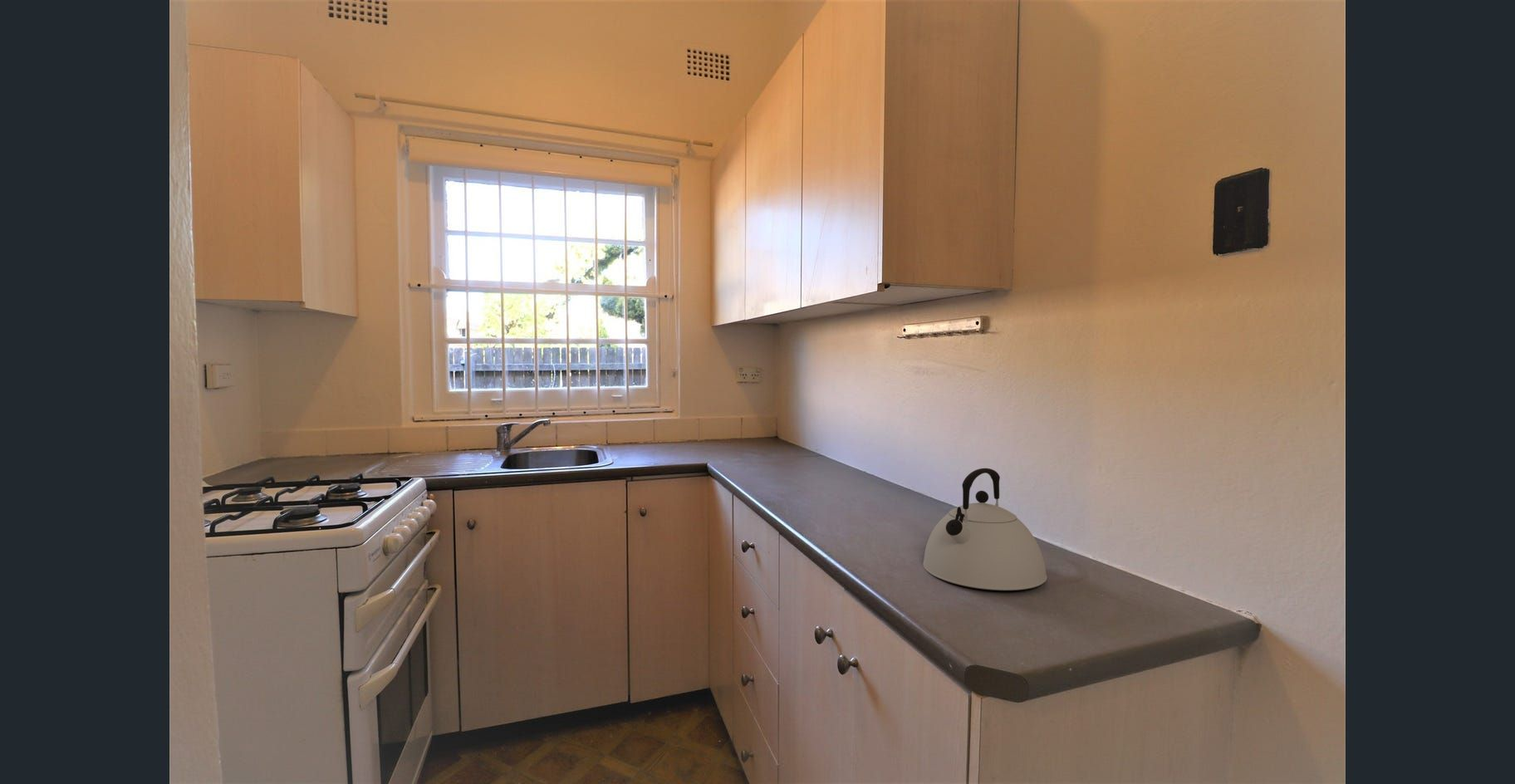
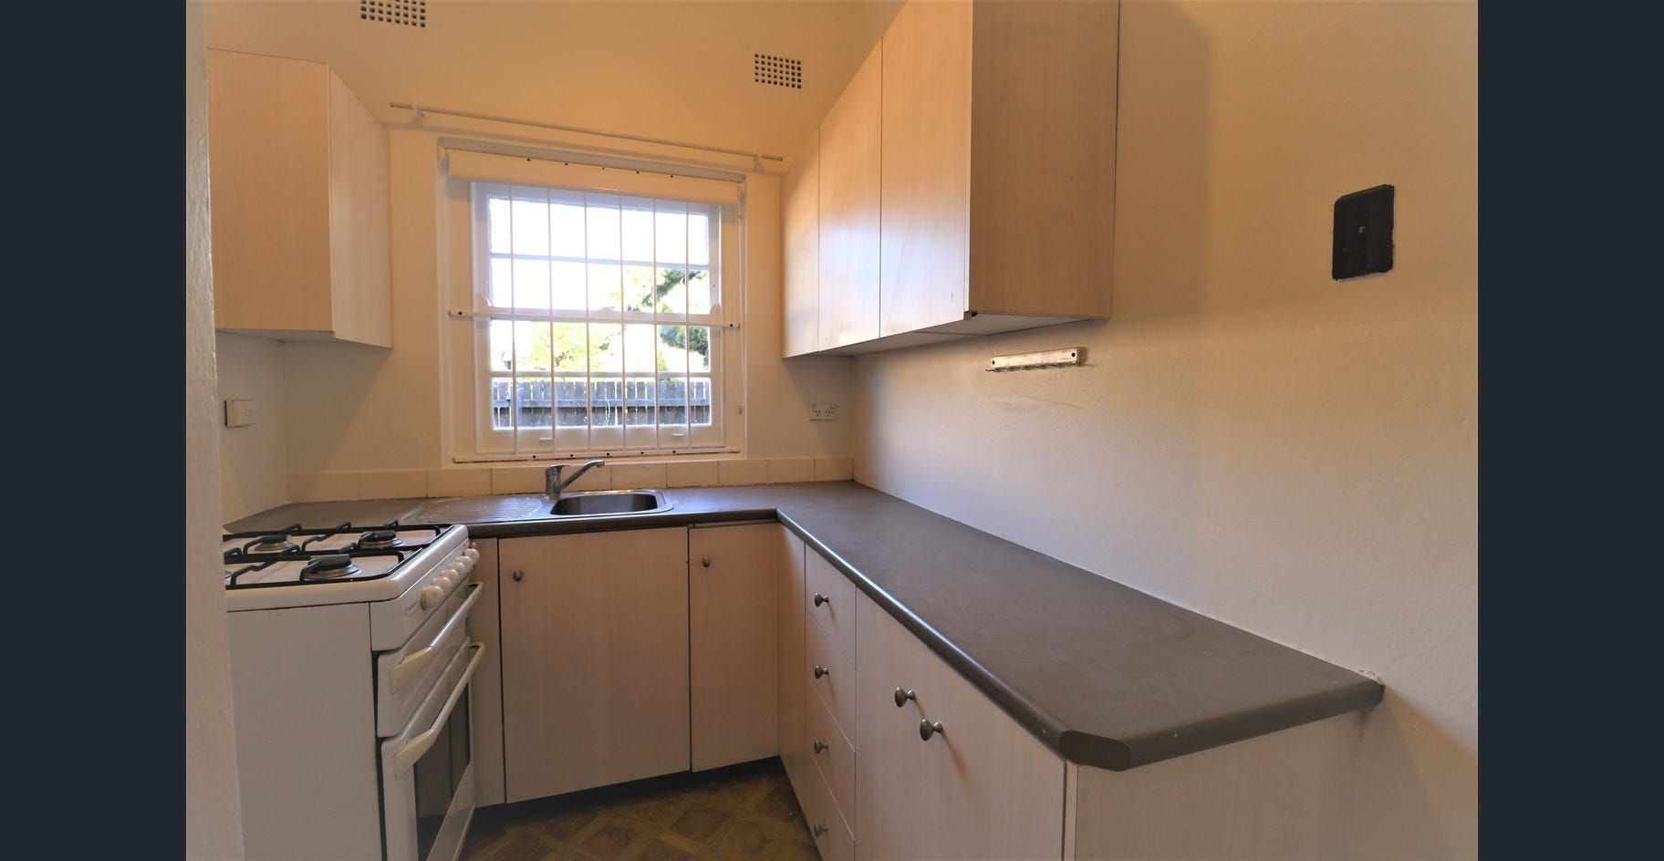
- kettle (981, 519)
